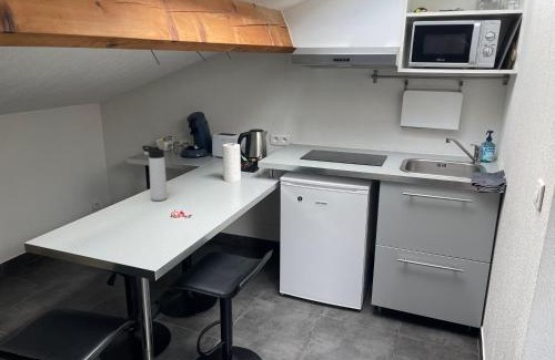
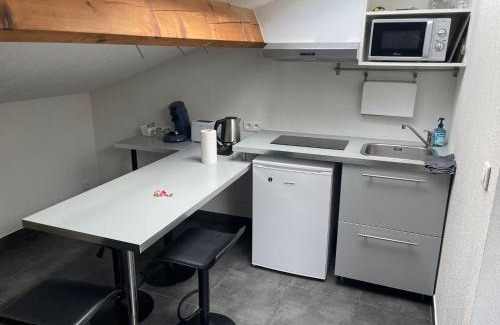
- thermos bottle (154, 173)
